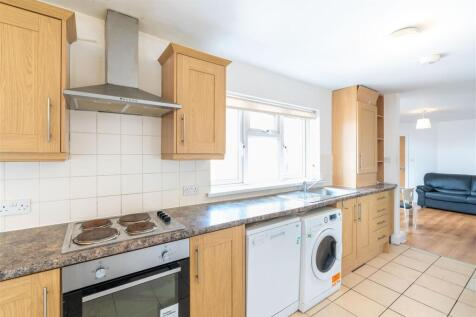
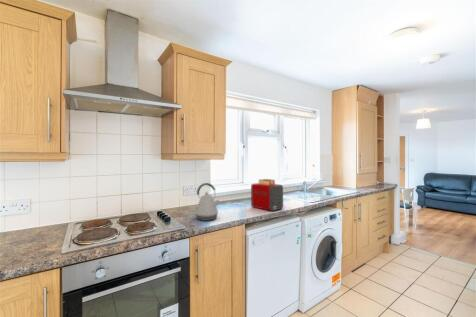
+ kettle (207, 200)
+ toaster (266, 193)
